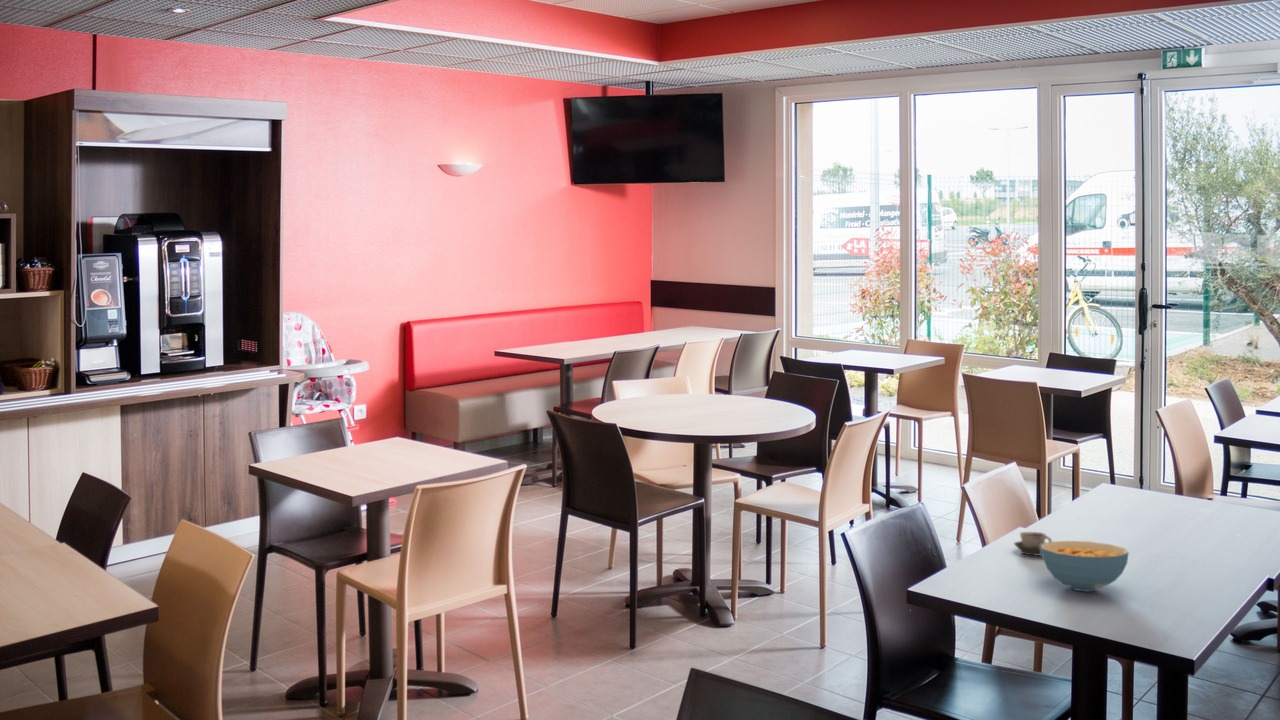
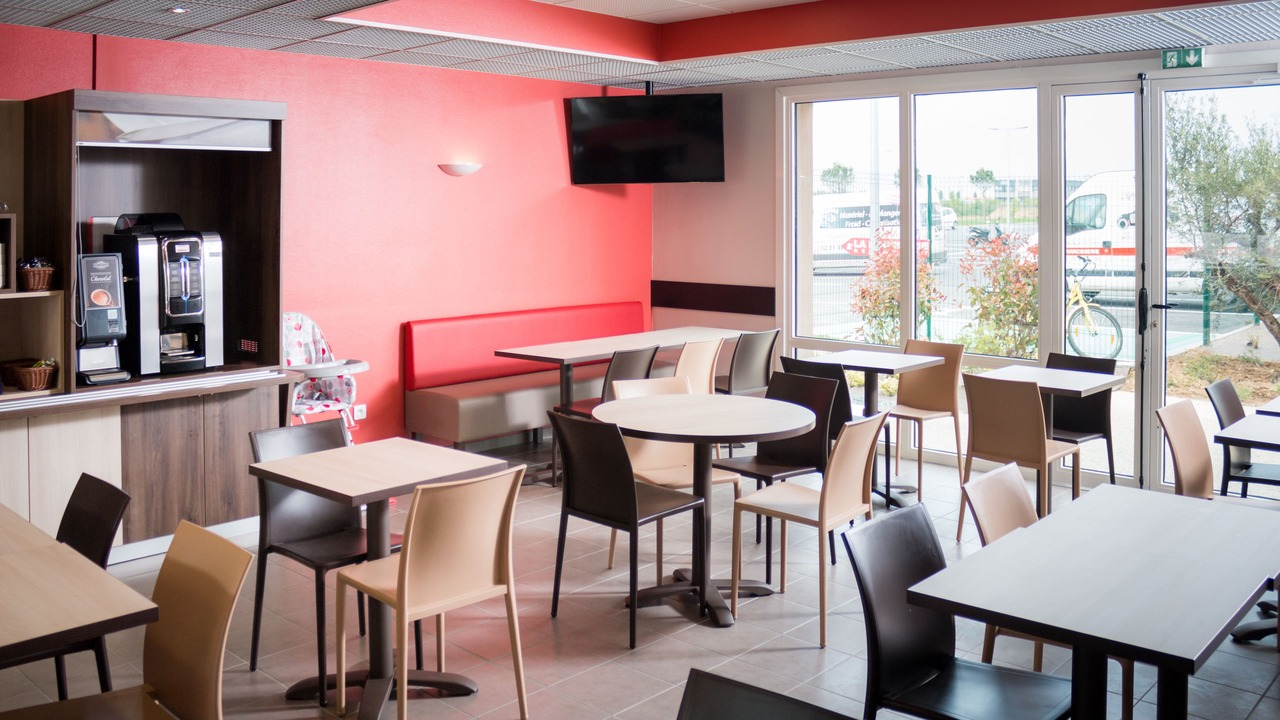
- cup (1033, 543)
- cereal bowl (1083, 568)
